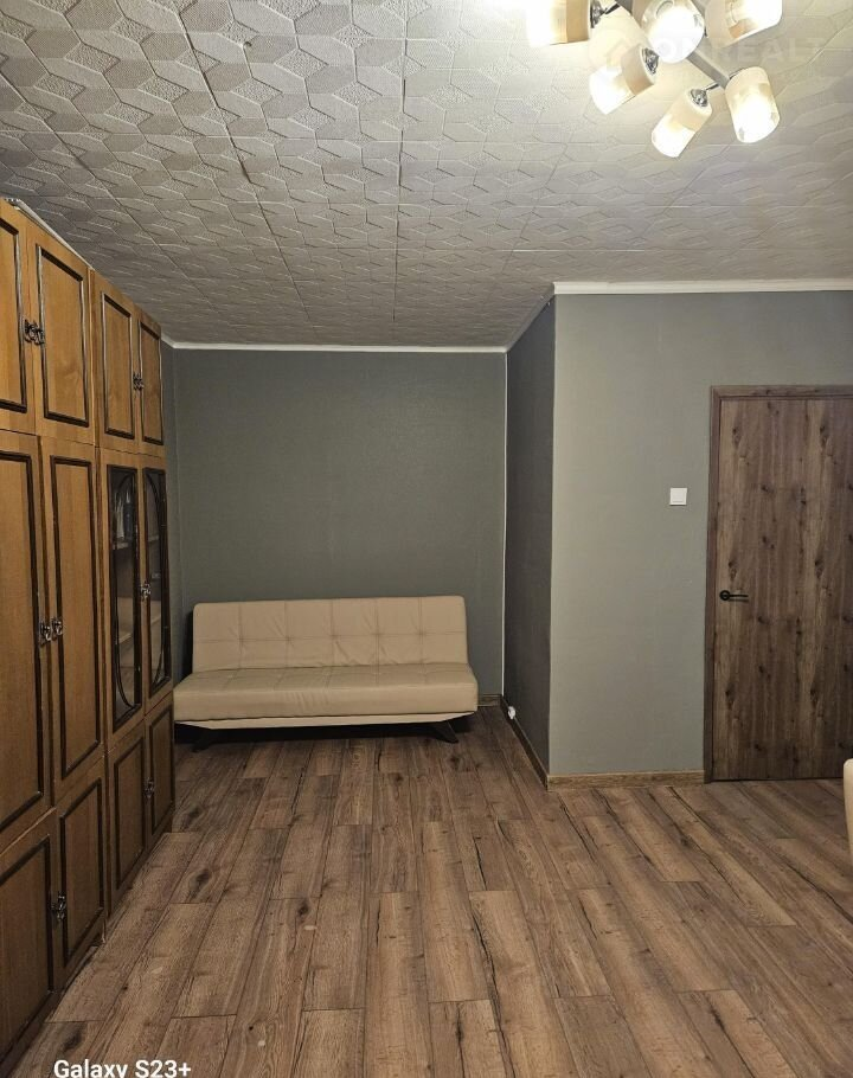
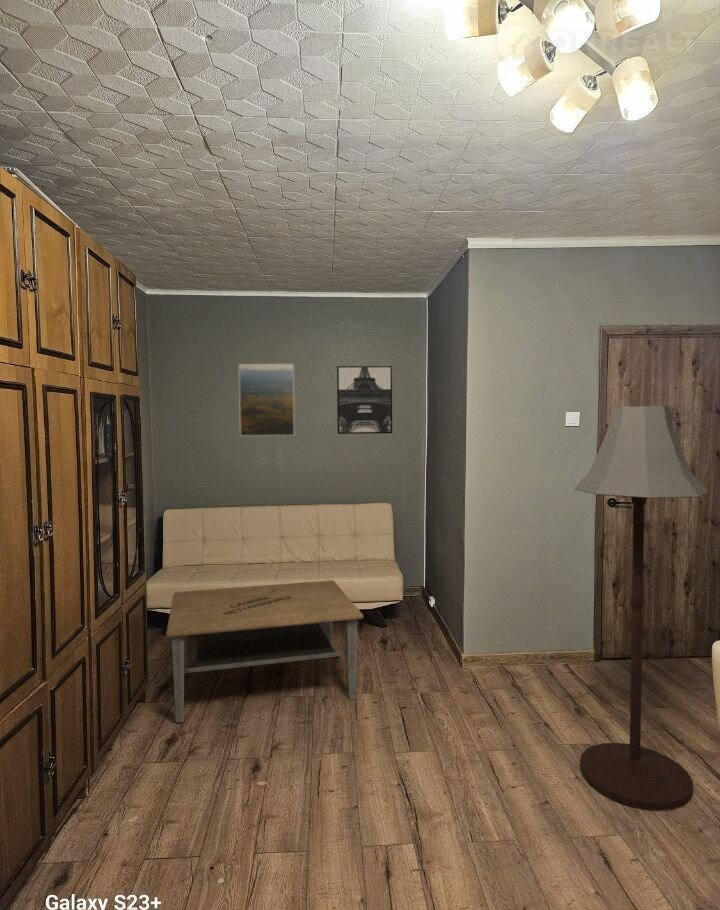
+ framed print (267, 400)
+ wall art (364, 400)
+ floor lamp (637, 594)
+ coffee table (262, 643)
